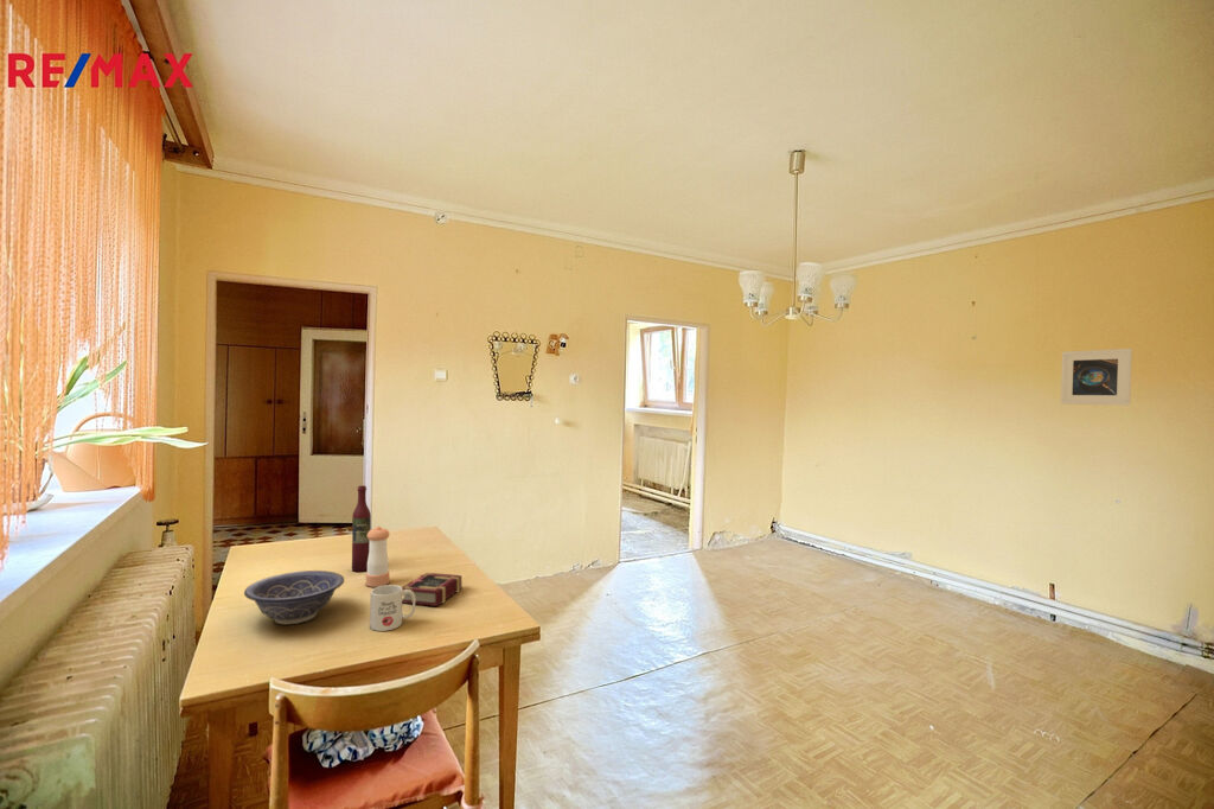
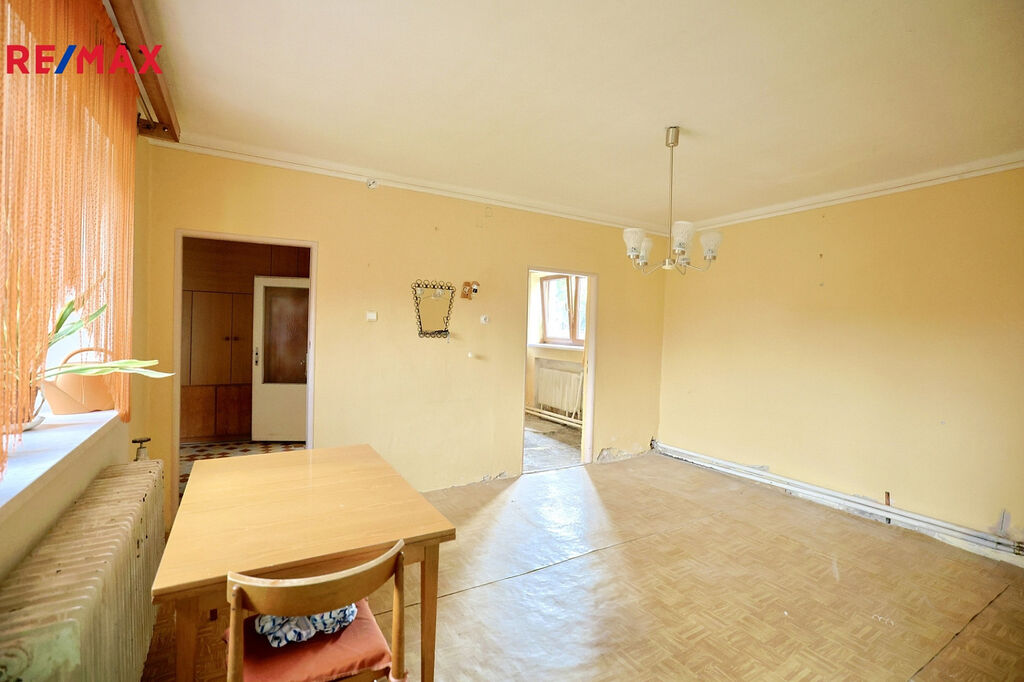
- decorative bowl (295, 600)
- wine bottle (362, 527)
- book (432, 587)
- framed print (1094, 377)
- mug (392, 606)
- pepper shaker (377, 554)
